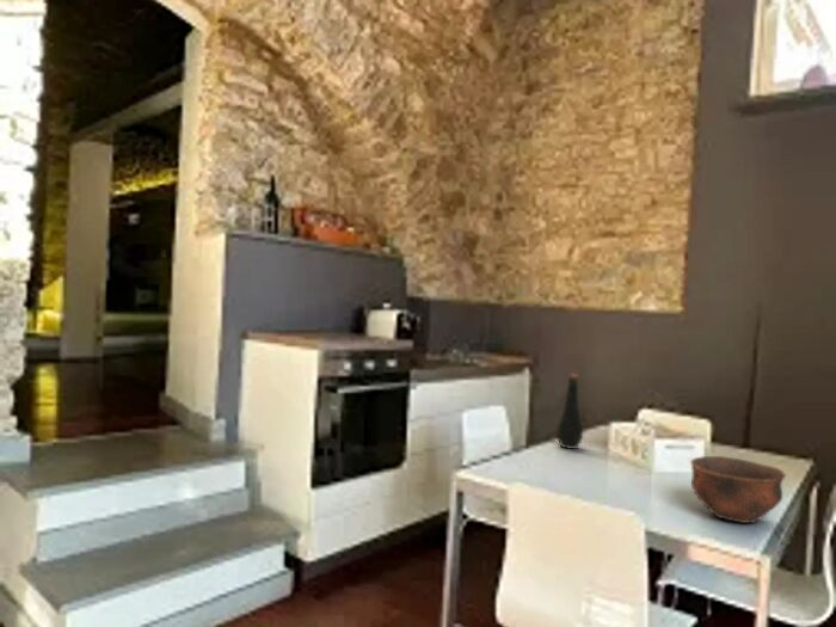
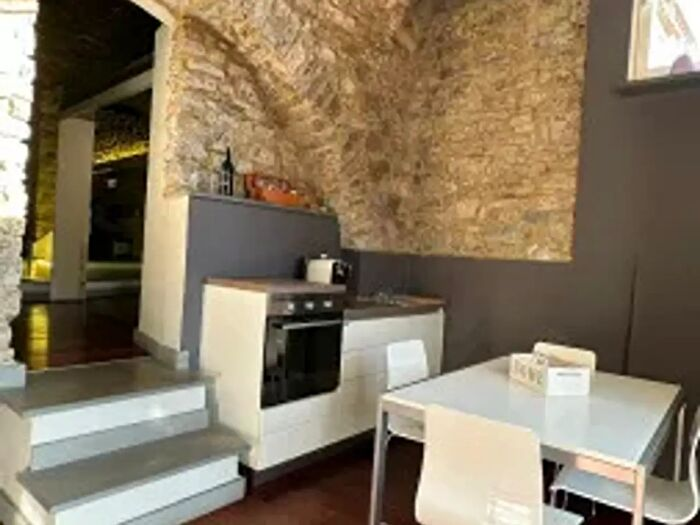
- bottle (571, 410)
- bowl (734, 492)
